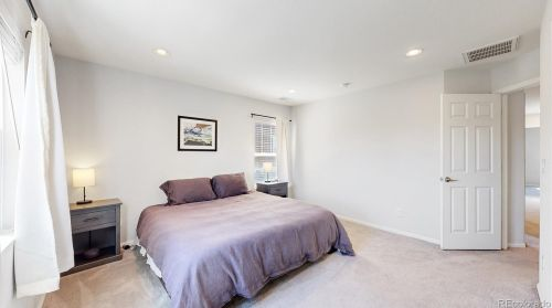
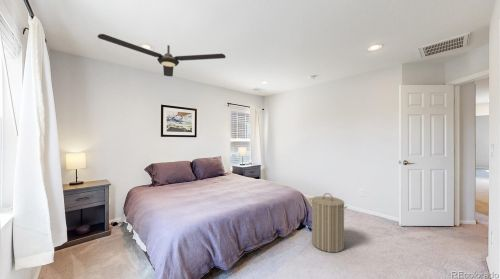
+ laundry hamper (327, 218)
+ ceiling fan (168, 59)
